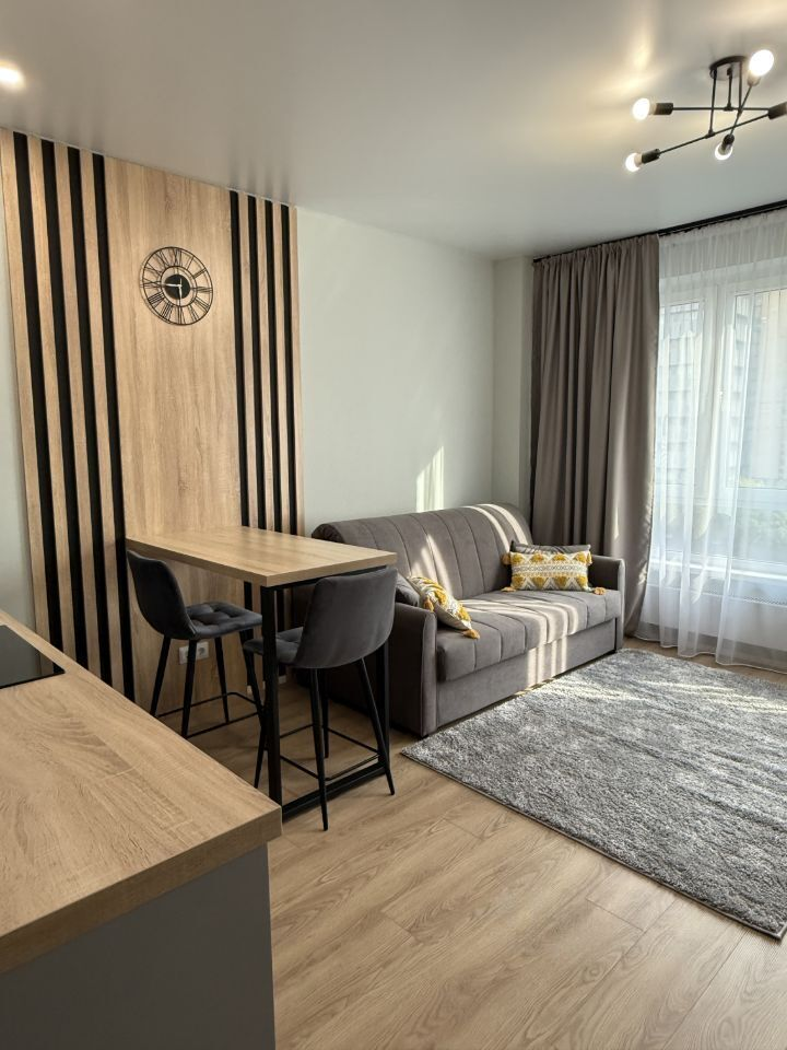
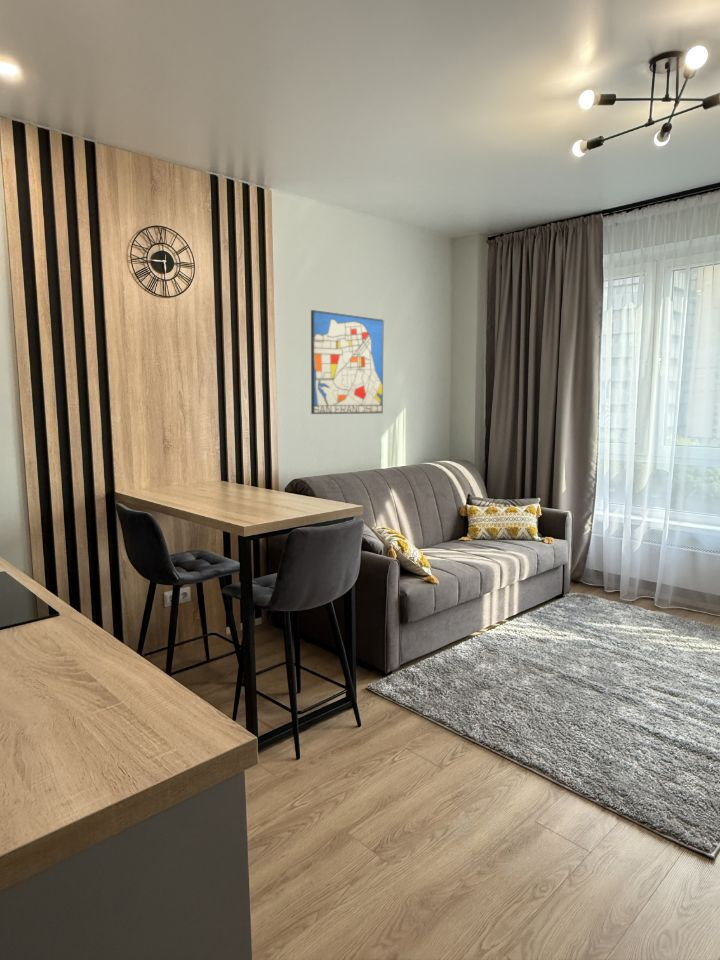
+ wall art (349, 364)
